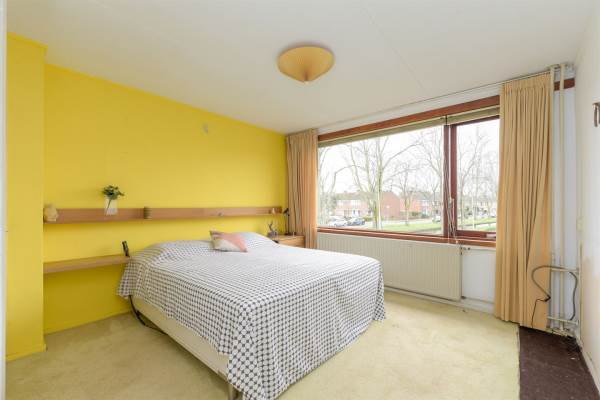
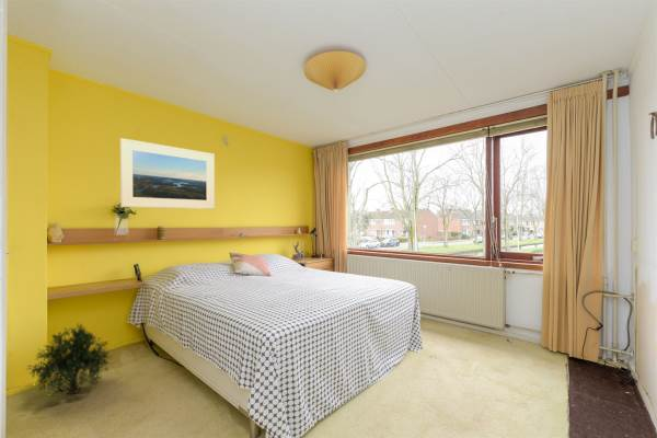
+ tree (73, 358)
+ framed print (172, 177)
